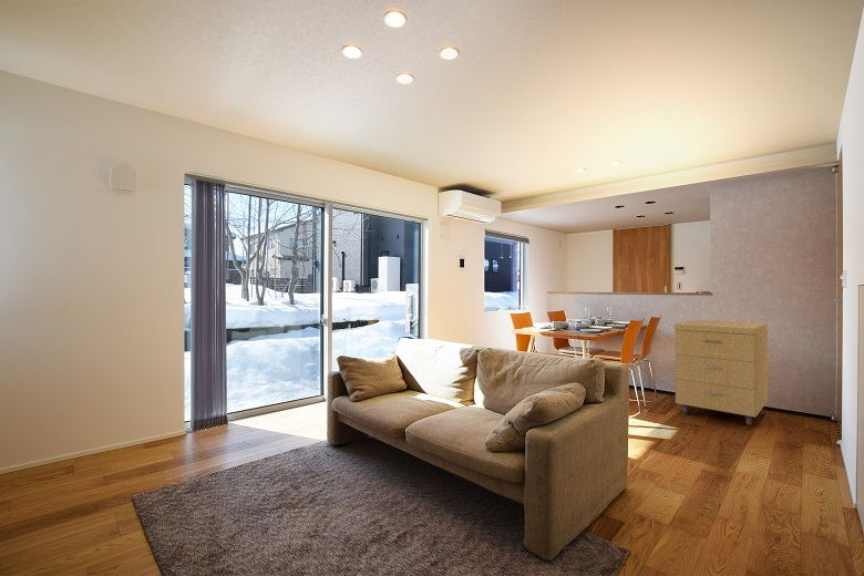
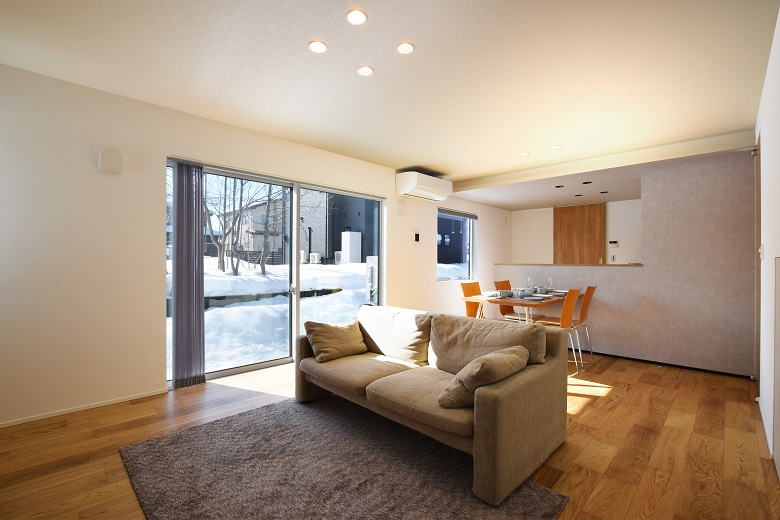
- storage cabinet (721, 368)
